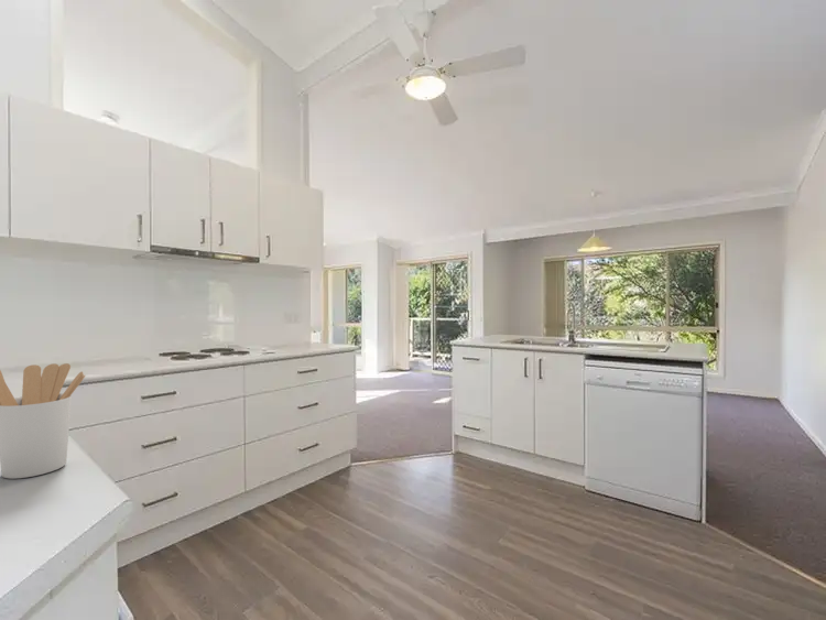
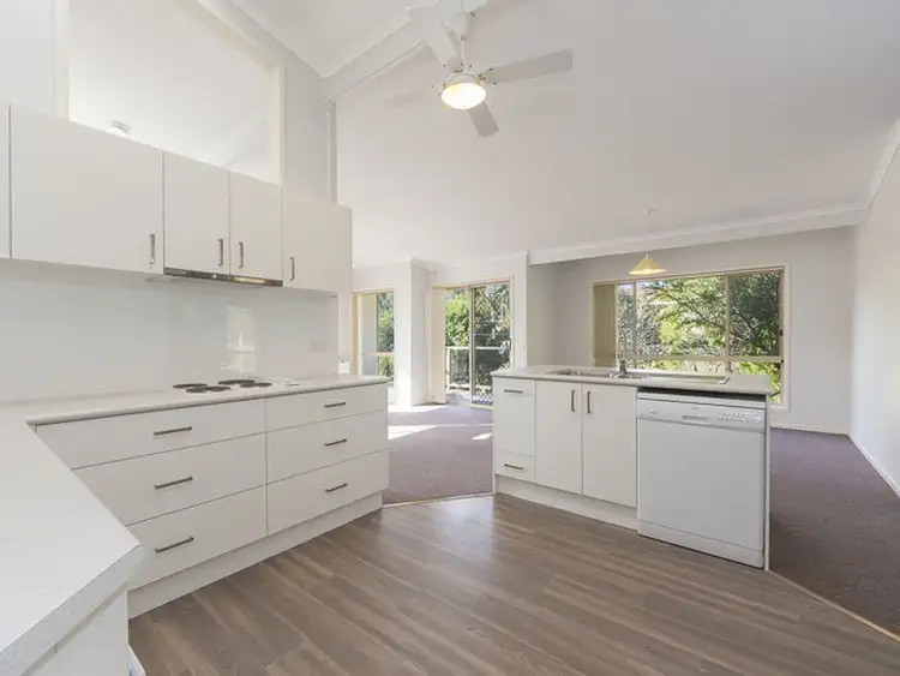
- utensil holder (39, 413)
